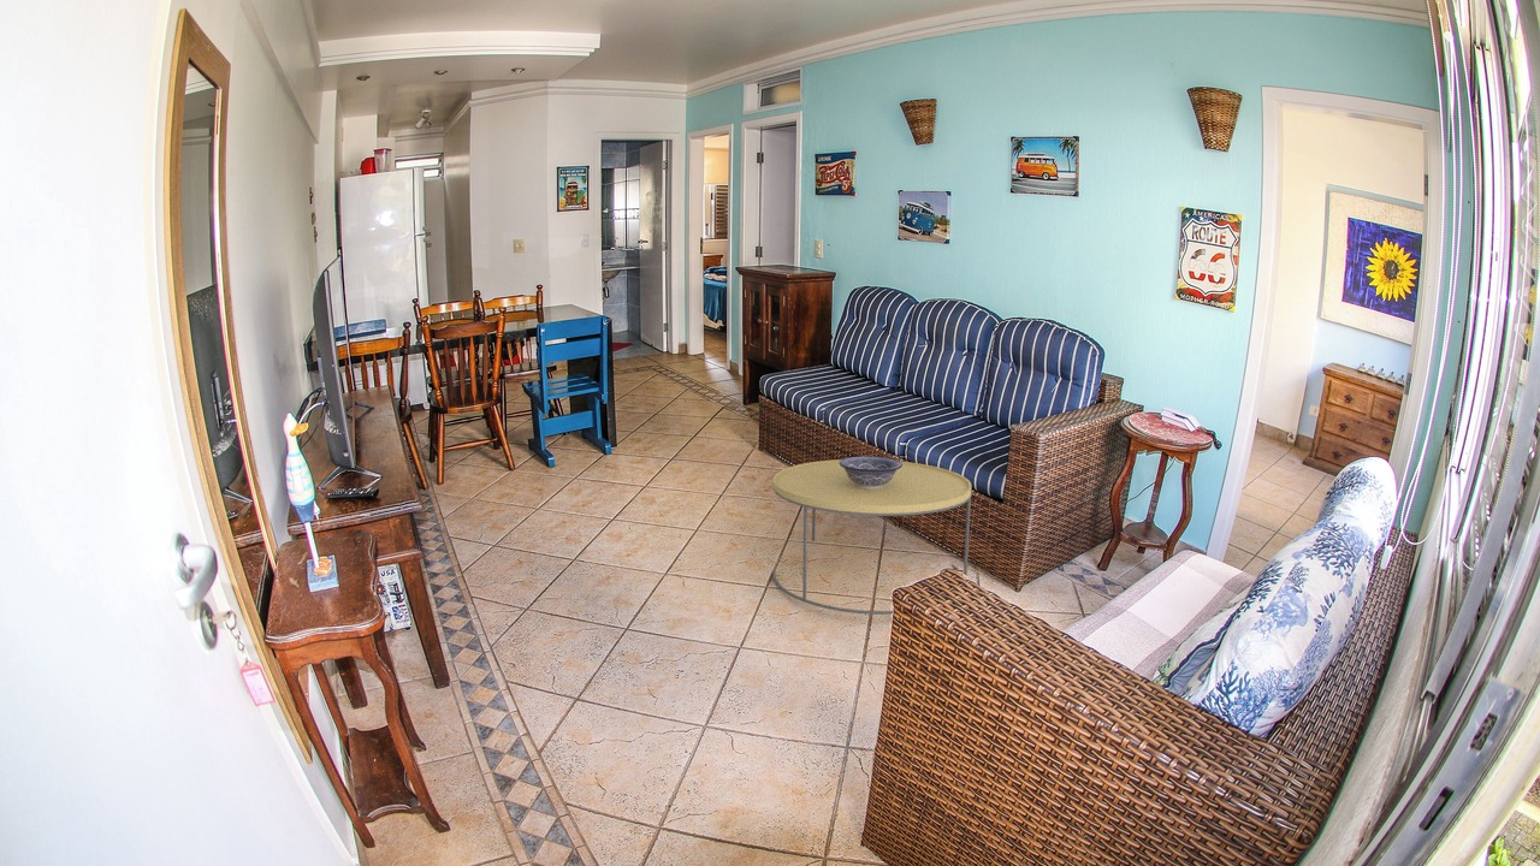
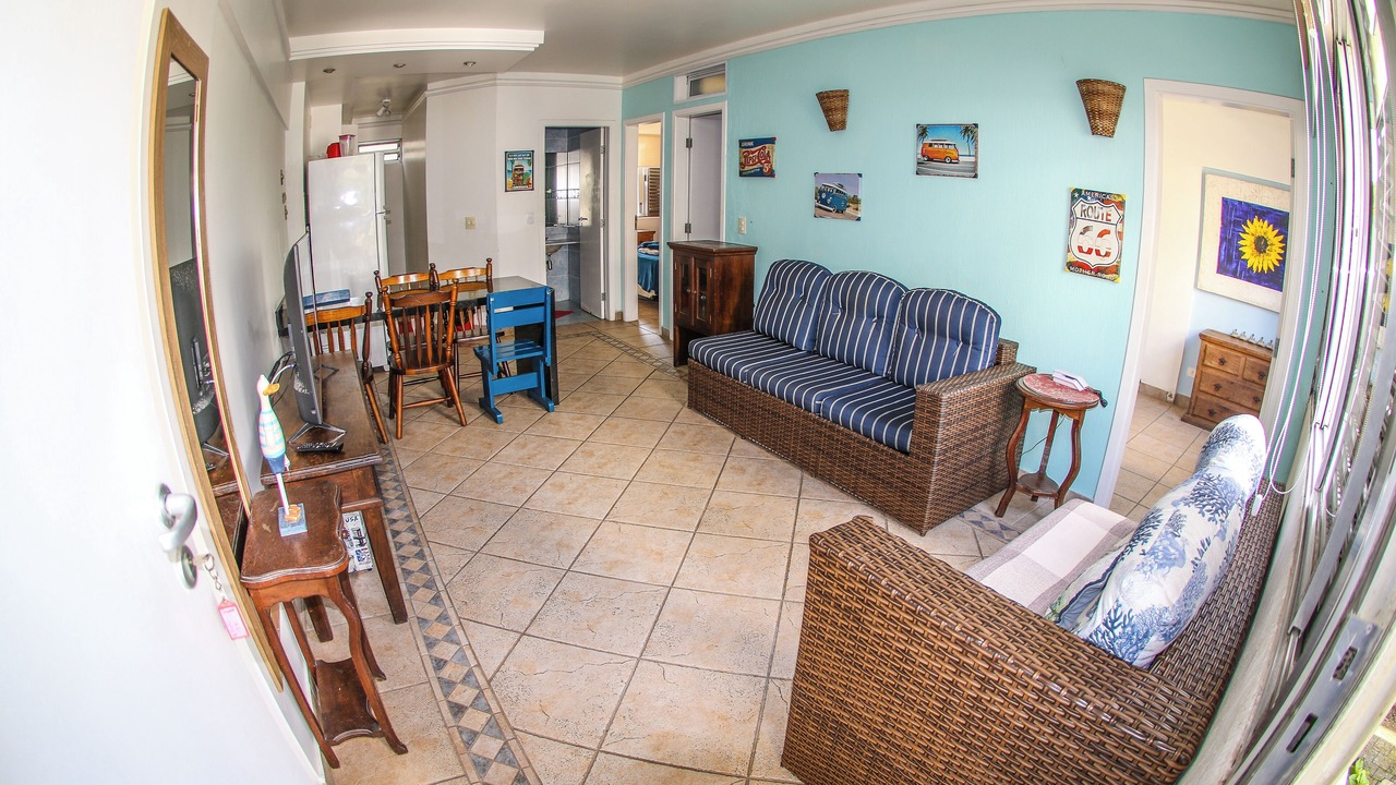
- decorative bowl (870, 471)
- coffee table (869, 515)
